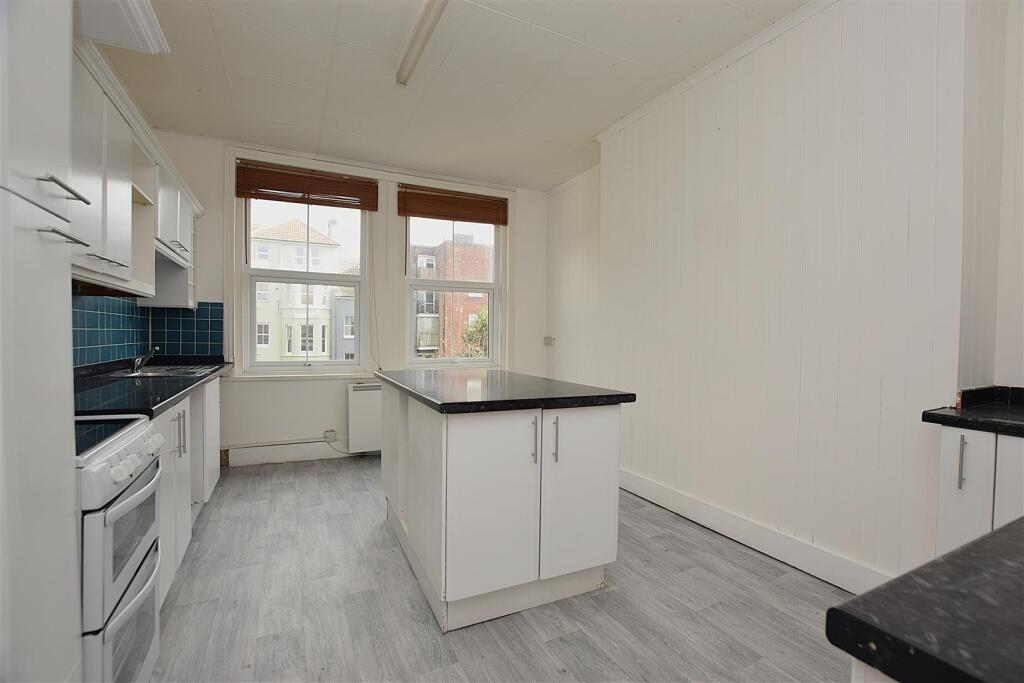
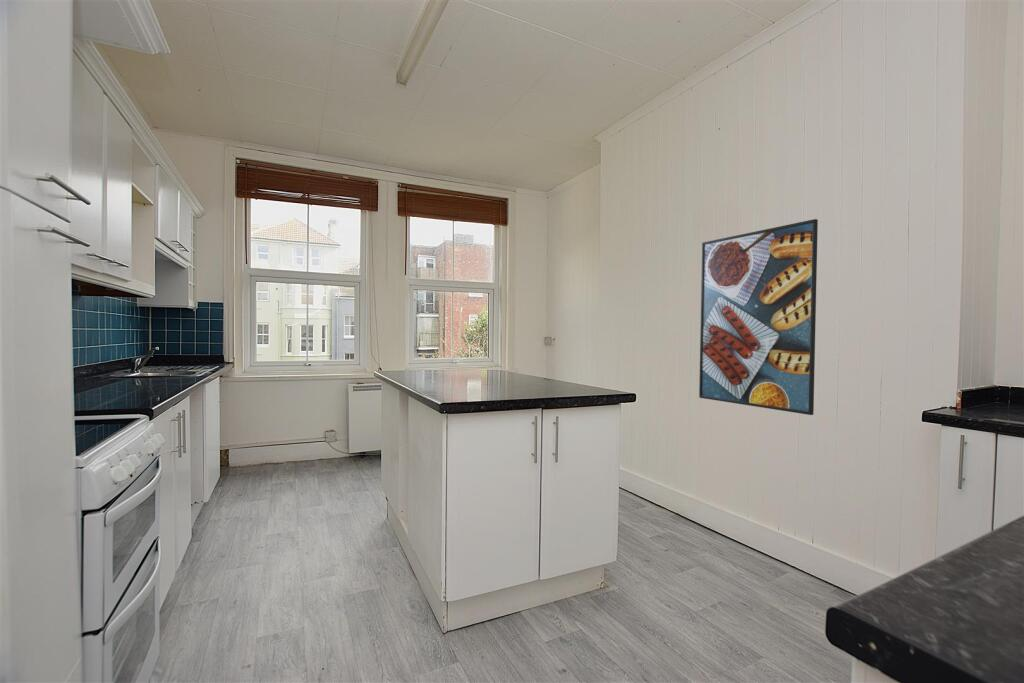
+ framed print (751, 319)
